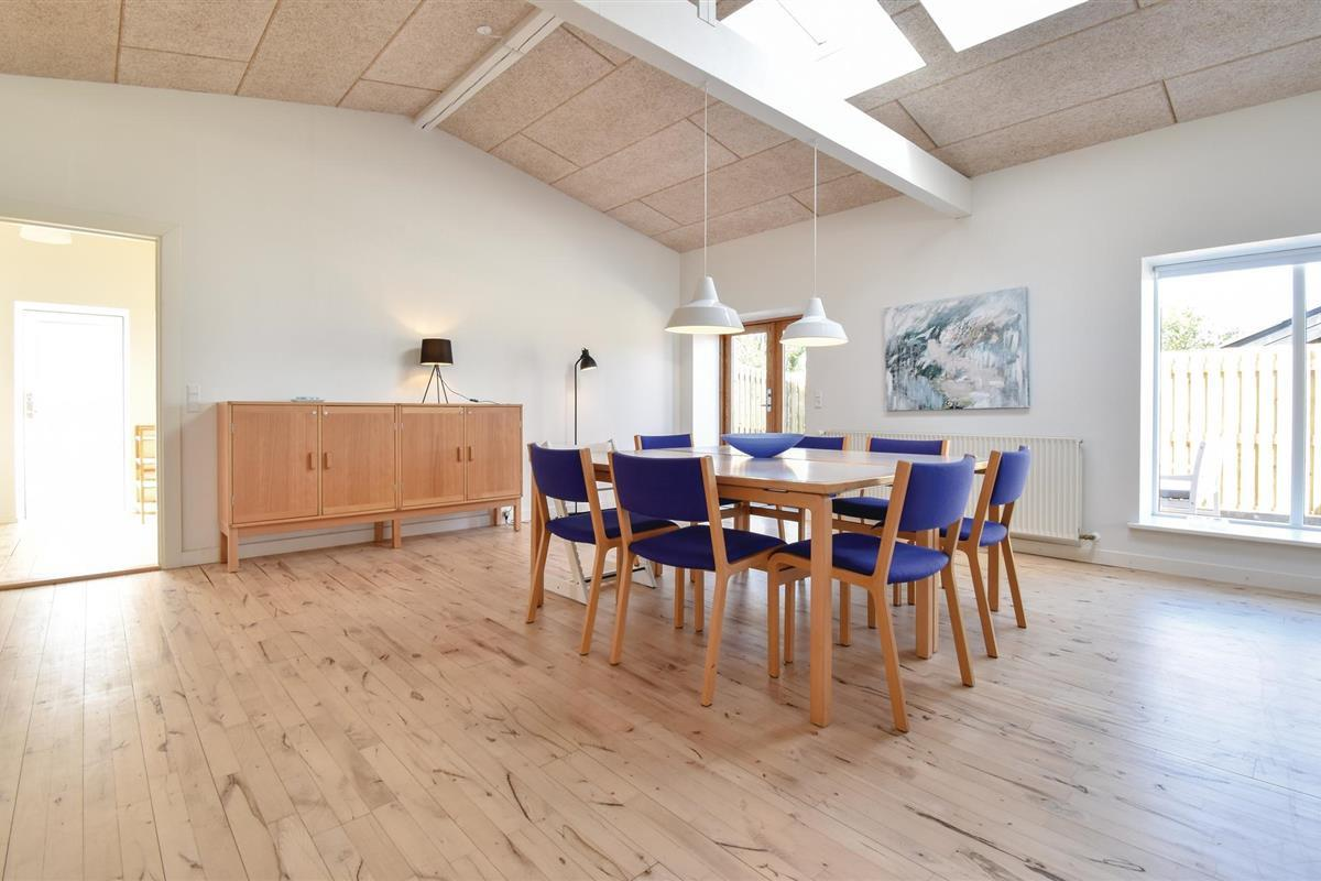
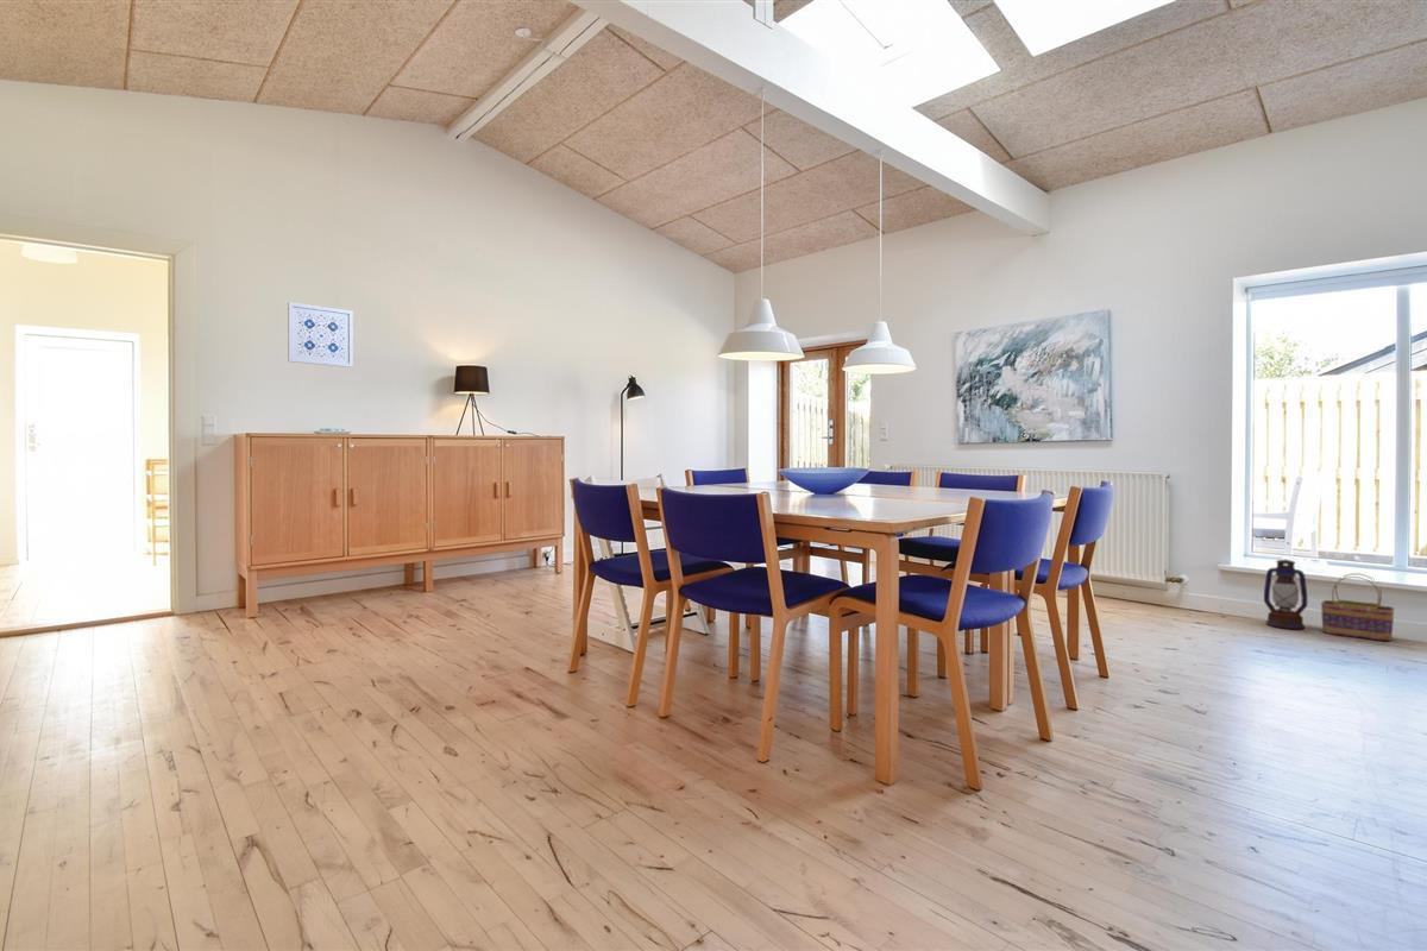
+ lantern (1284, 592)
+ basket (1357, 604)
+ wall art (321, 335)
